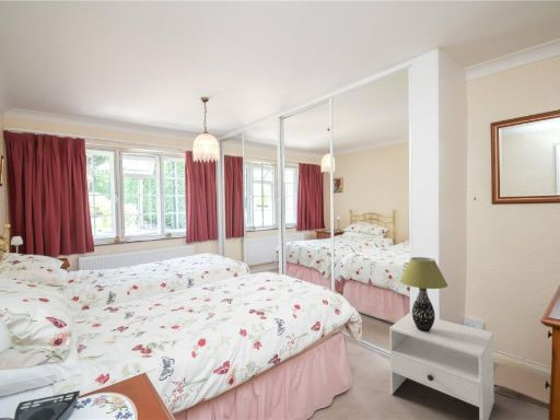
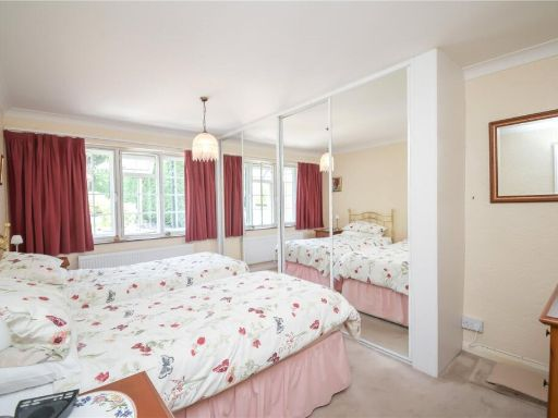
- nightstand (439, 364)
- table lamp (422, 293)
